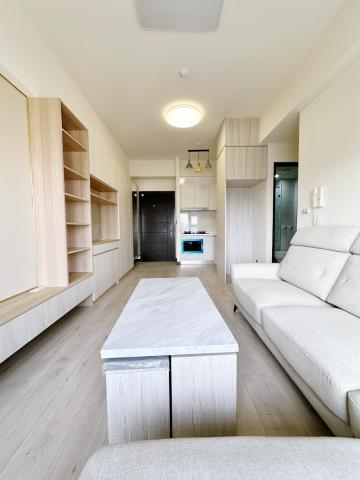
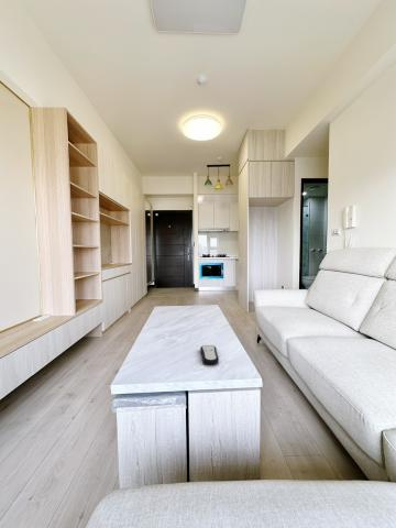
+ remote control (209, 353)
